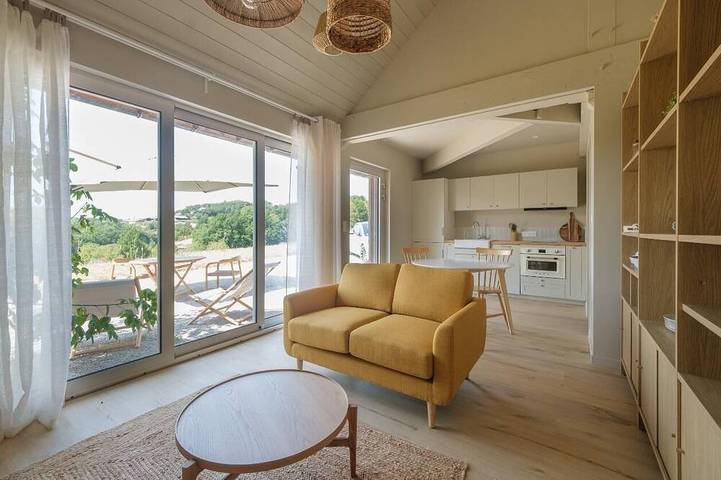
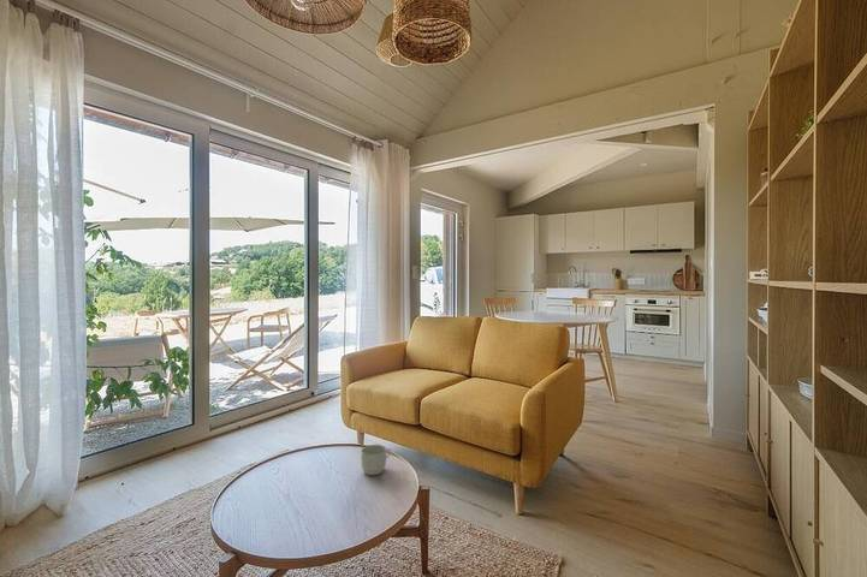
+ mug (376, 459)
